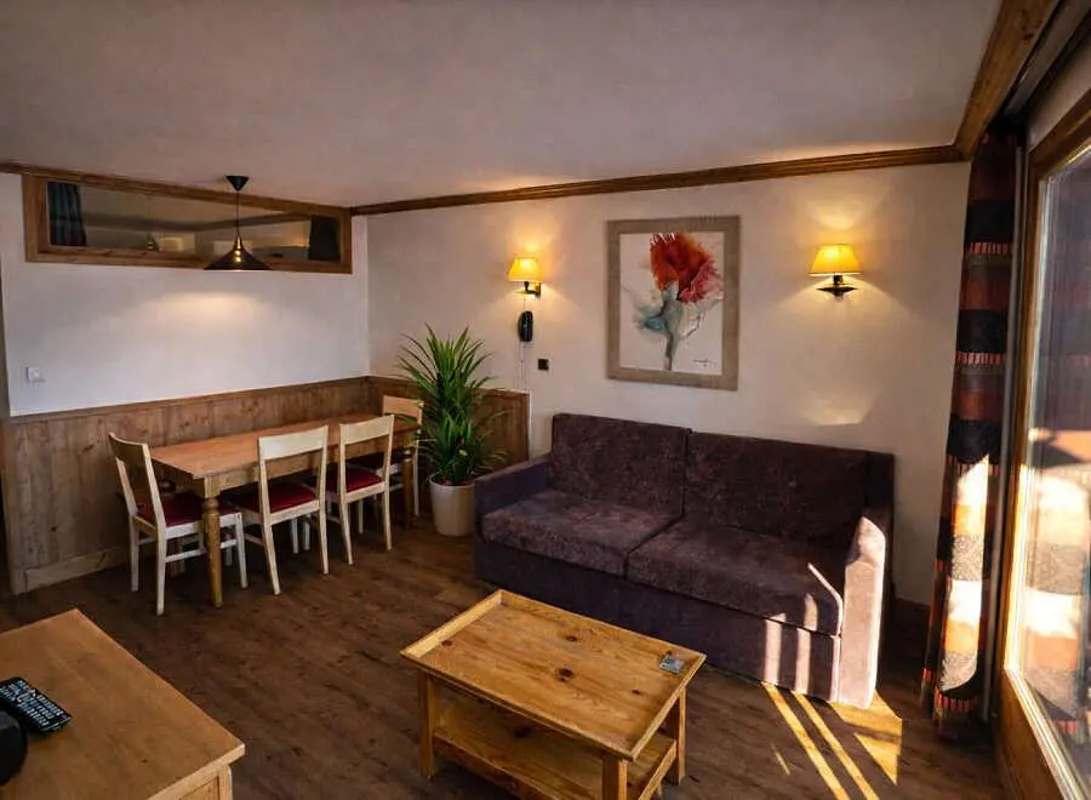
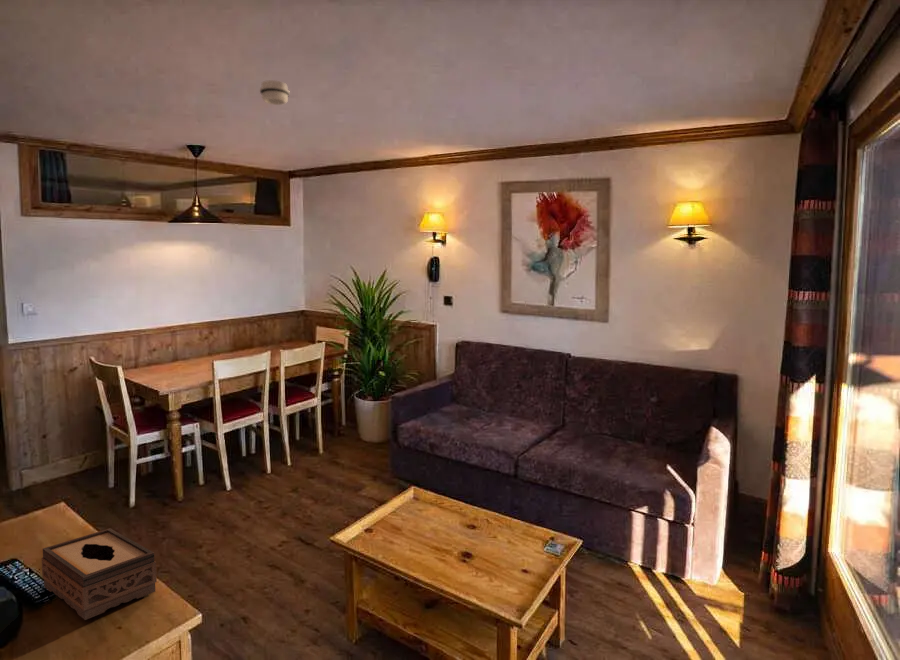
+ smoke detector (274, 93)
+ tissue box (98, 569)
